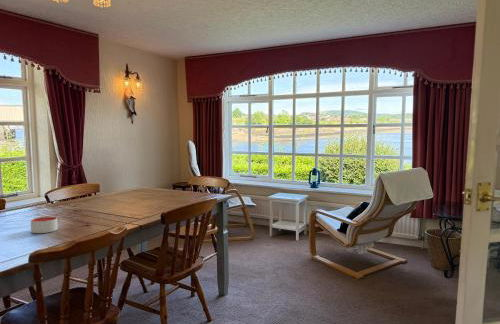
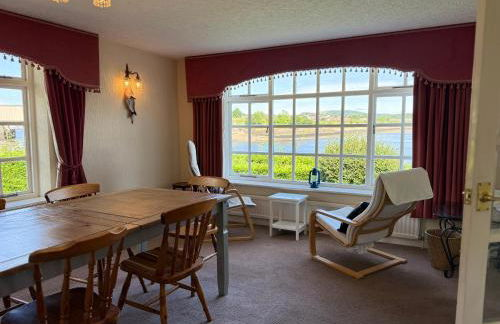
- candle (44, 224)
